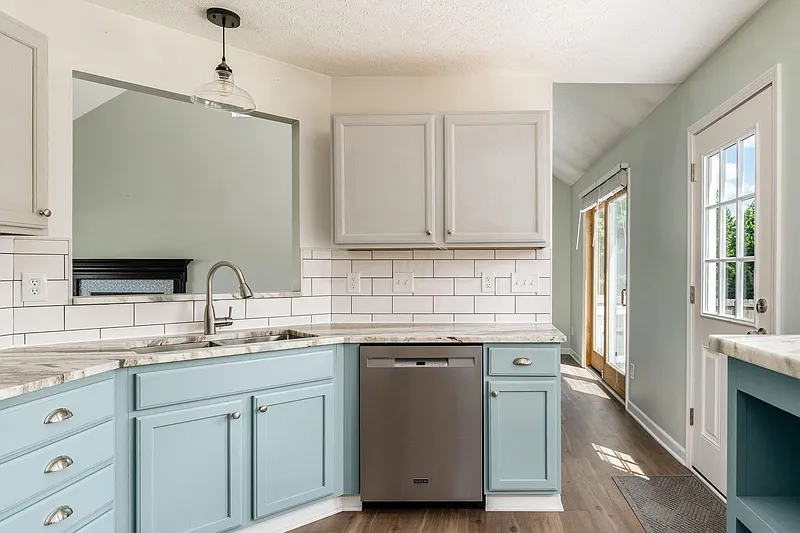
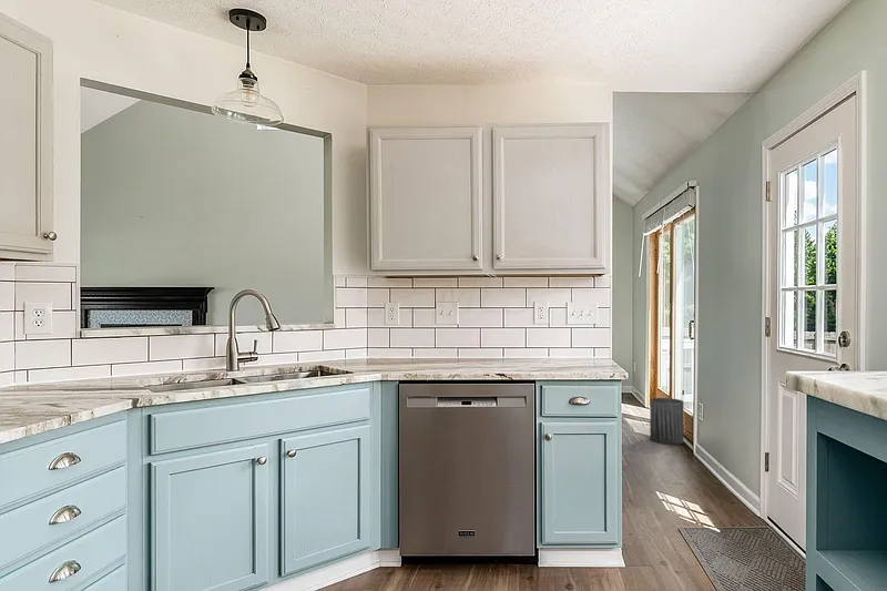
+ trash can (666, 420)
